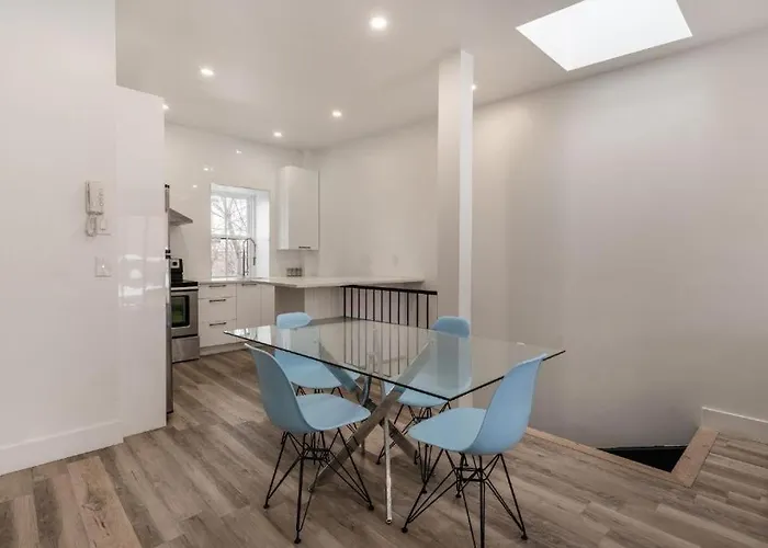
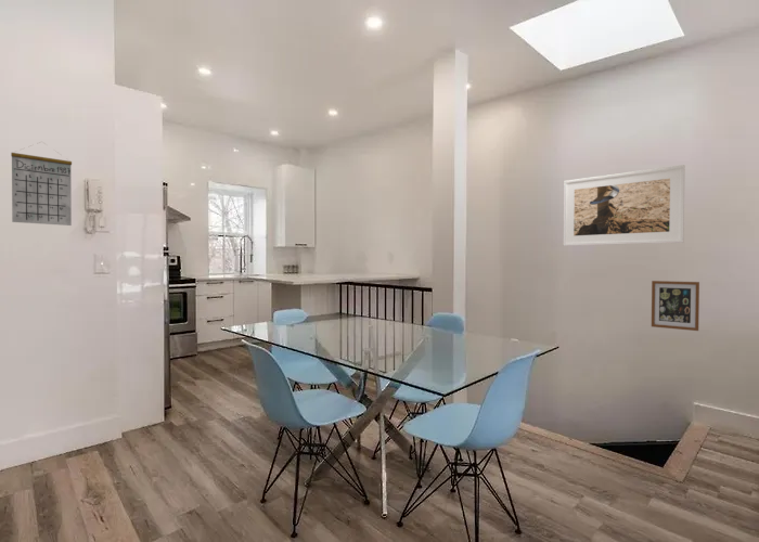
+ wall art (674, 305)
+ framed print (618, 208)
+ calendar (42, 182)
